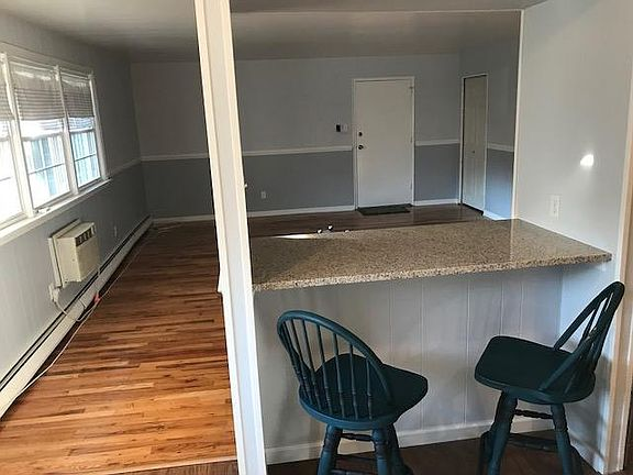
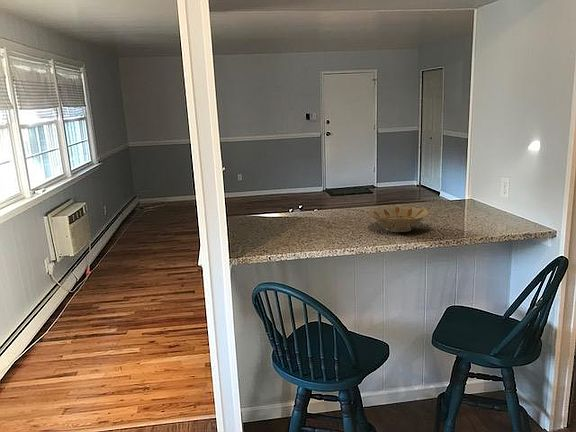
+ bowl (398, 220)
